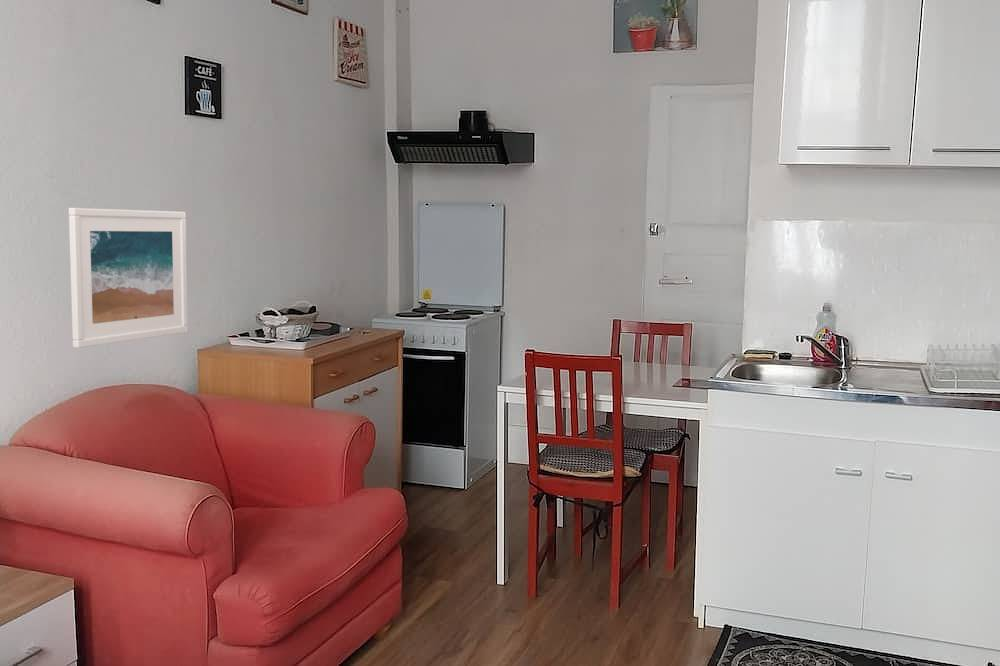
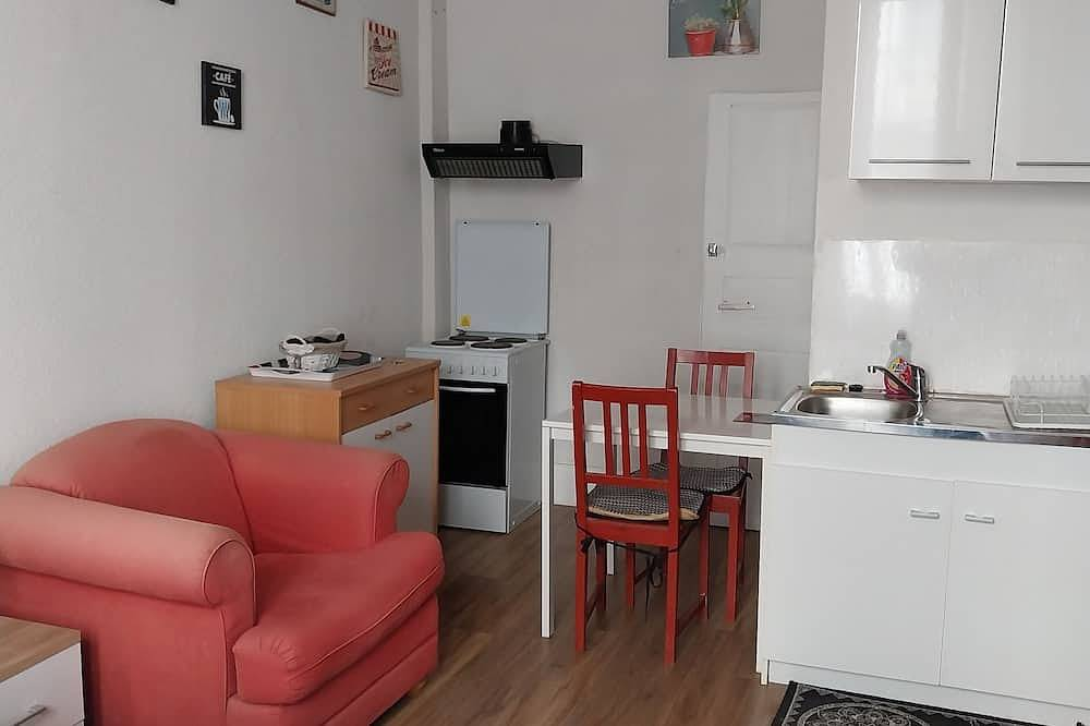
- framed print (133, 275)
